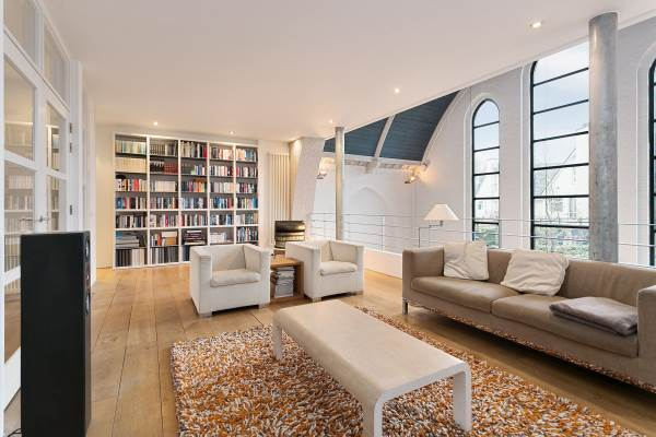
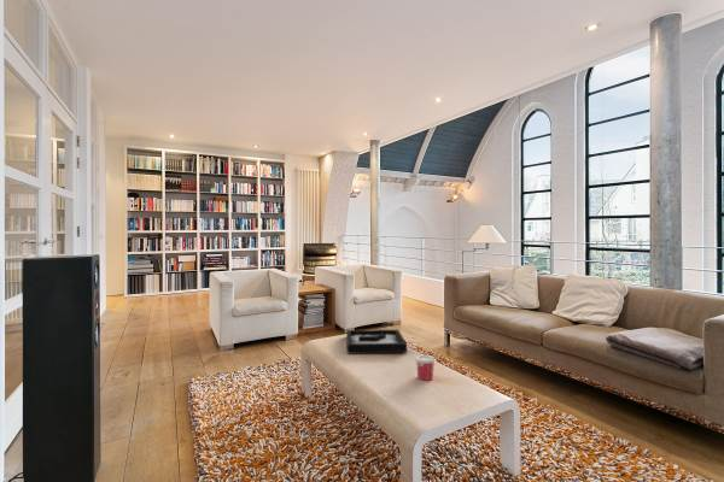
+ cup (425, 368)
+ decorative tray (374, 340)
